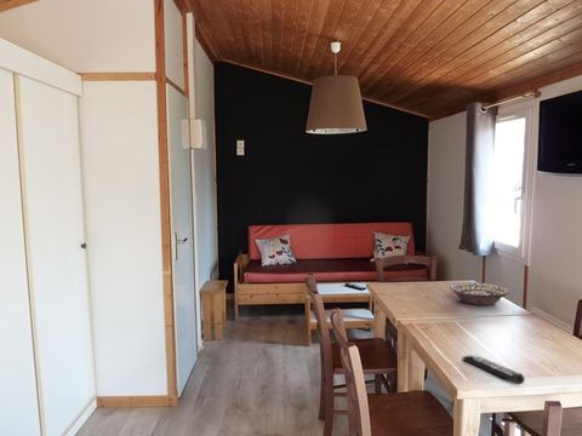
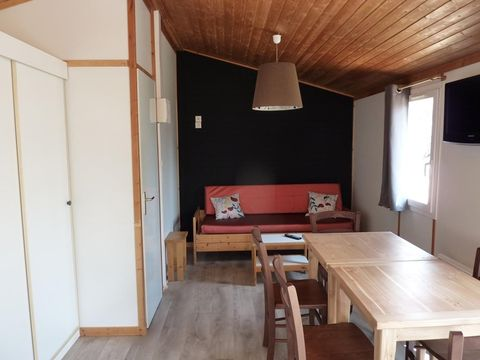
- decorative bowl (478, 294)
- remote control (491, 367)
